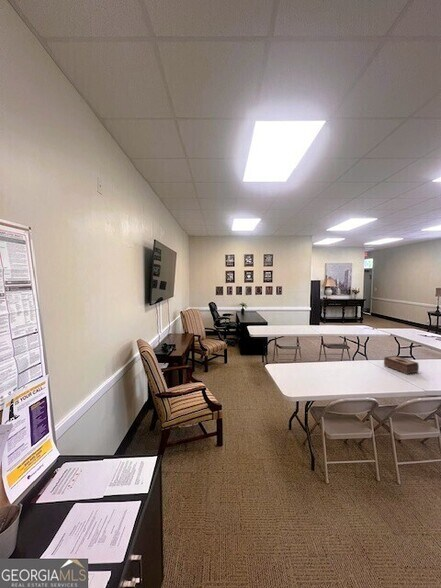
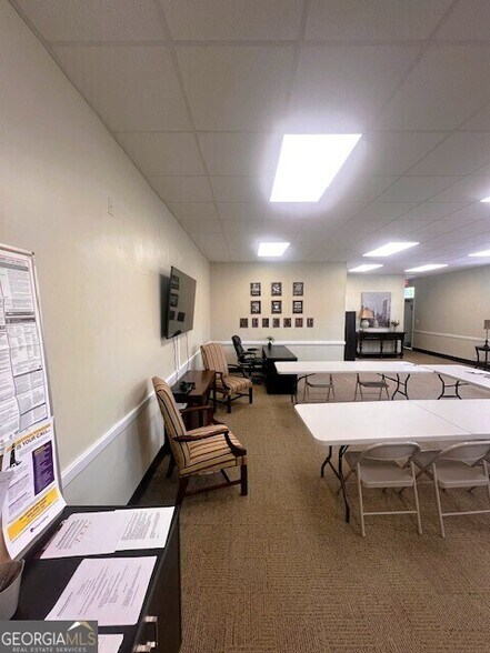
- tissue box (400, 364)
